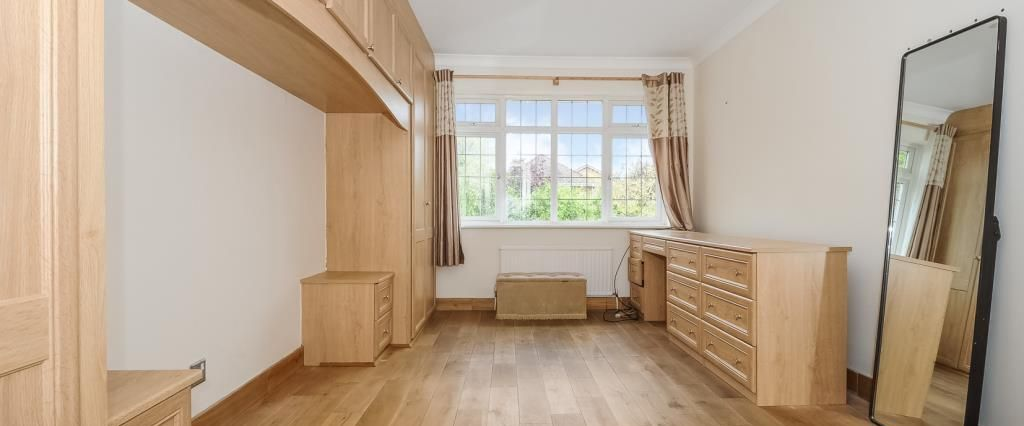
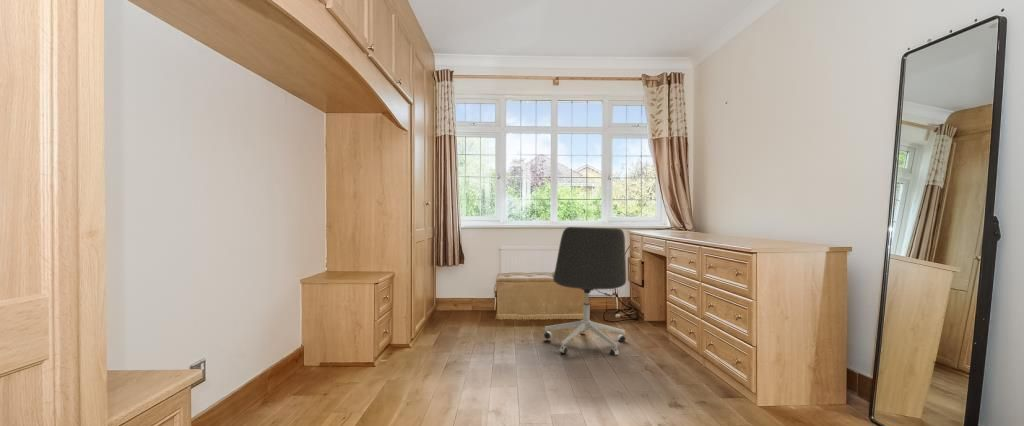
+ office chair (587, 284)
